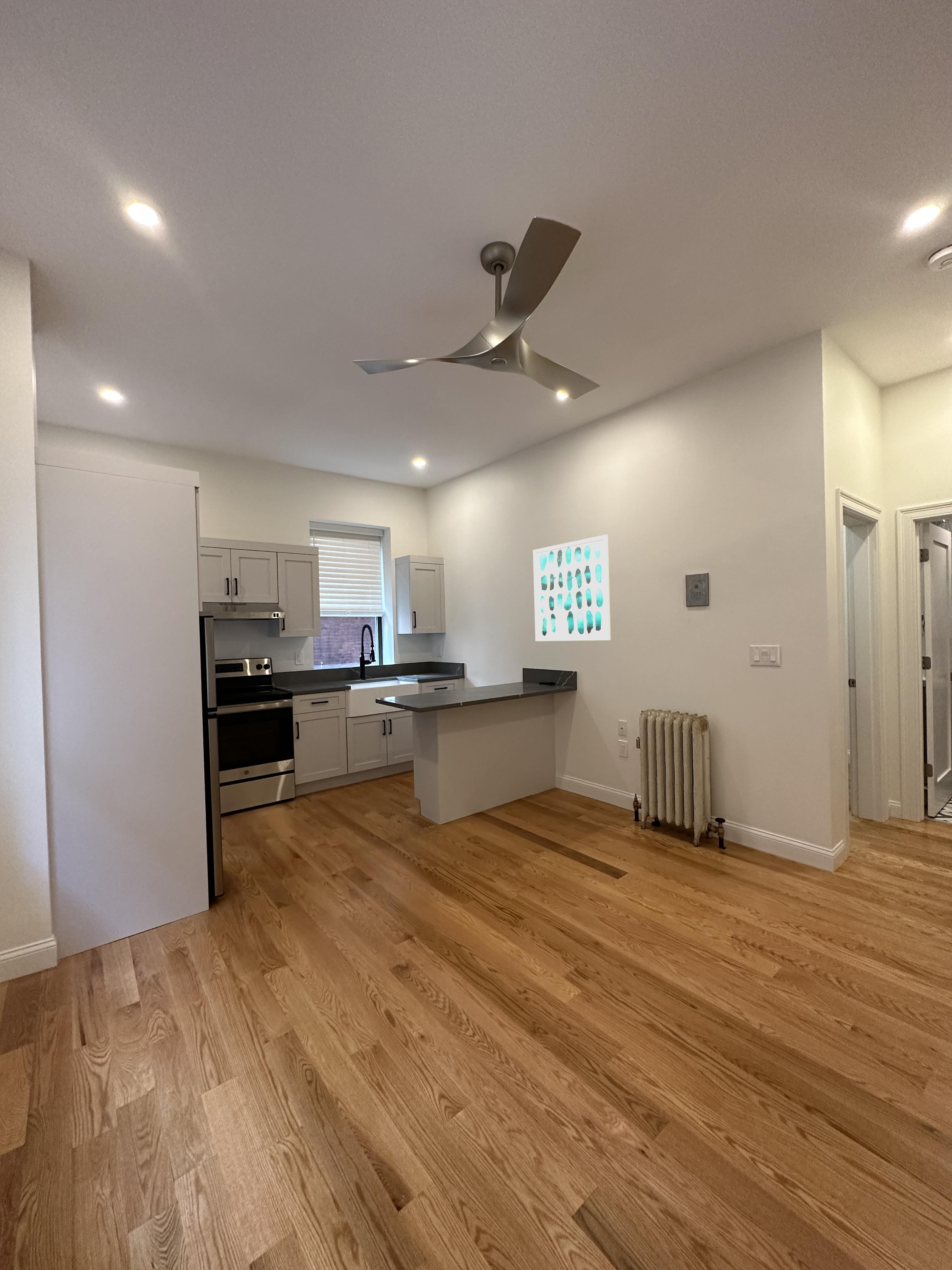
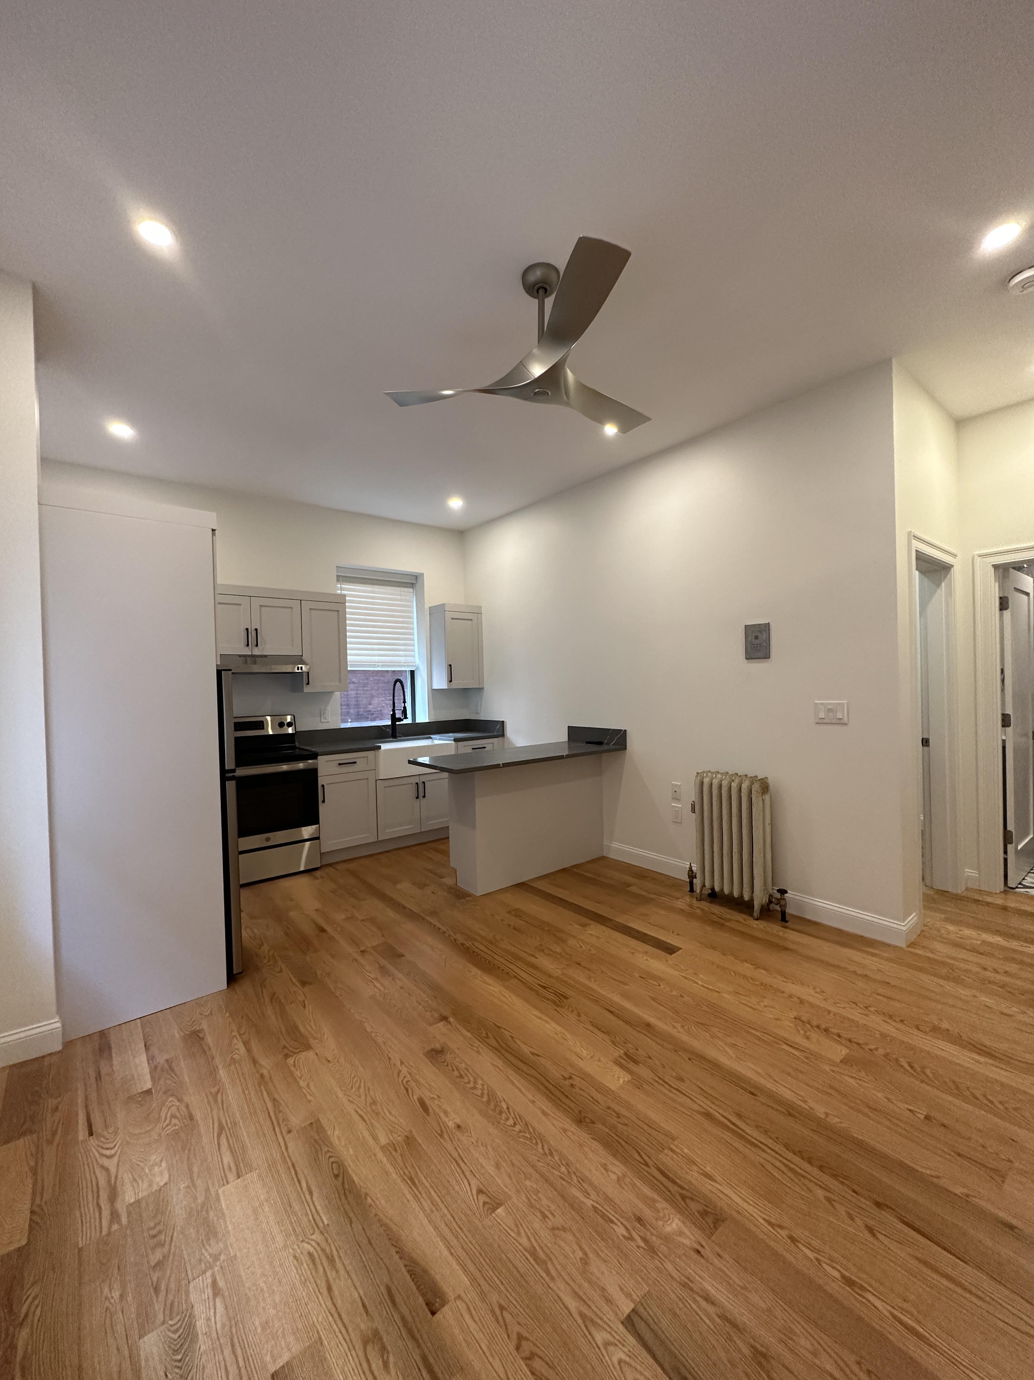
- wall art (569, 592)
